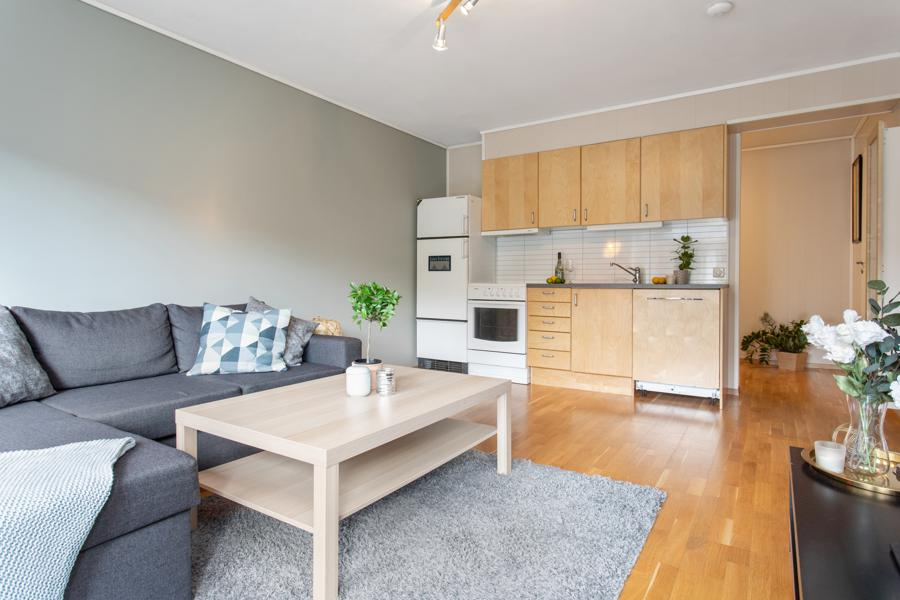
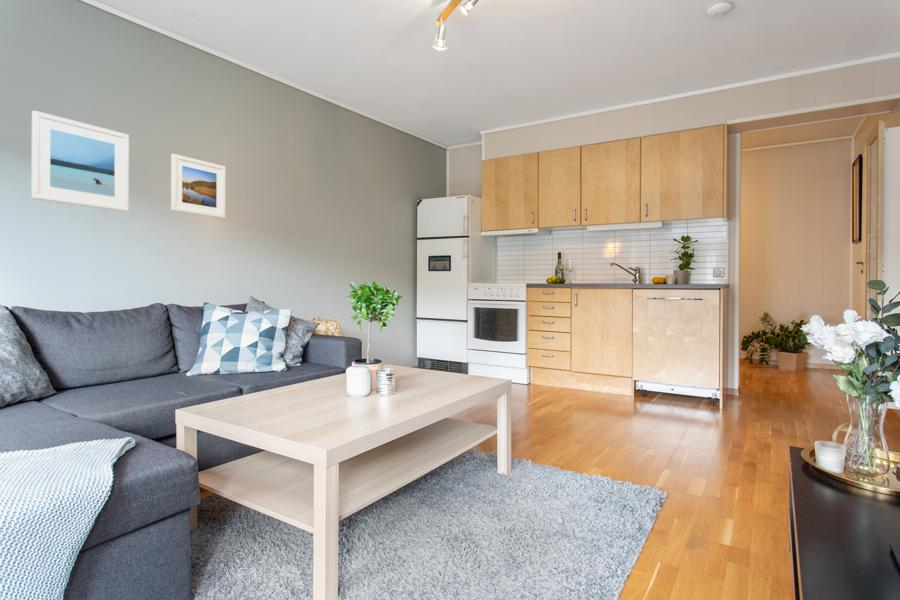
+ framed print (83, 164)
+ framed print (199, 187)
